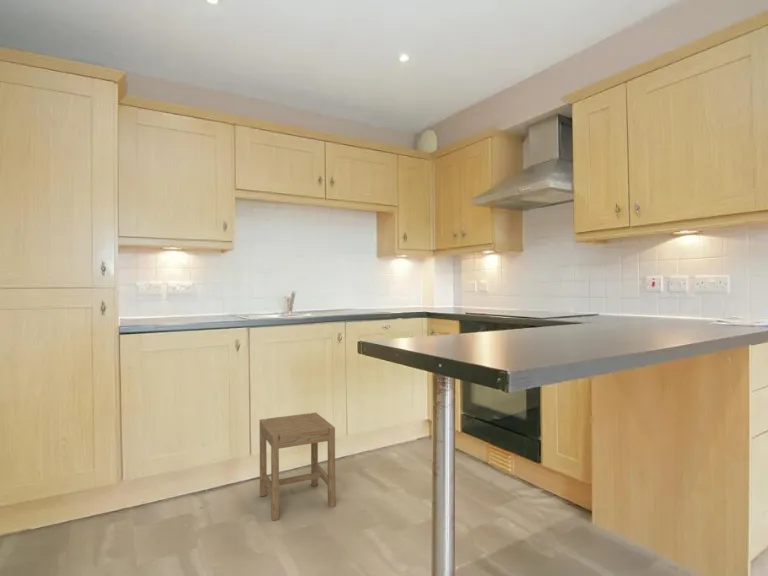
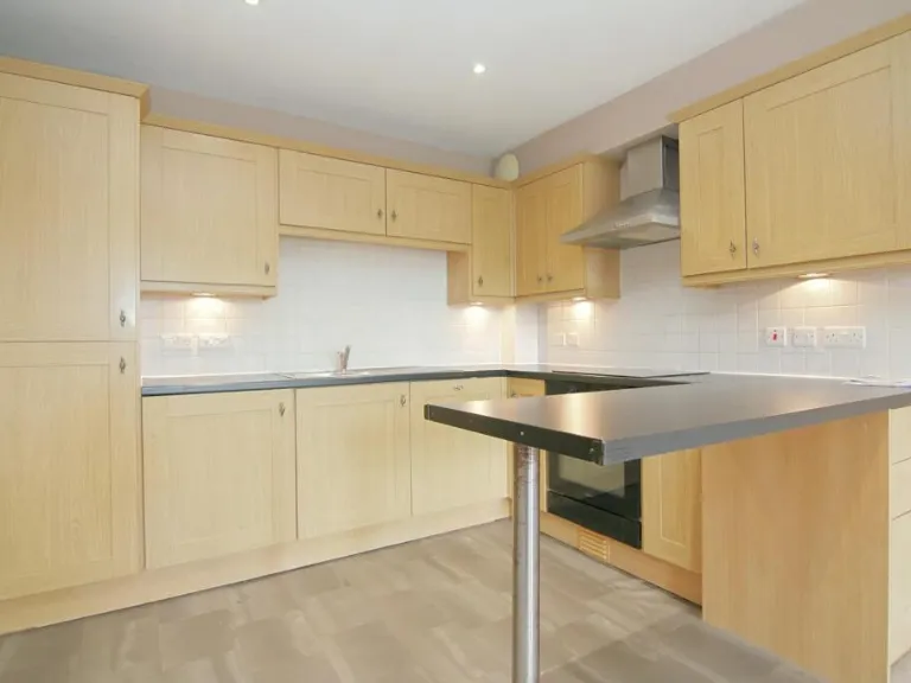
- stool (300, 475)
